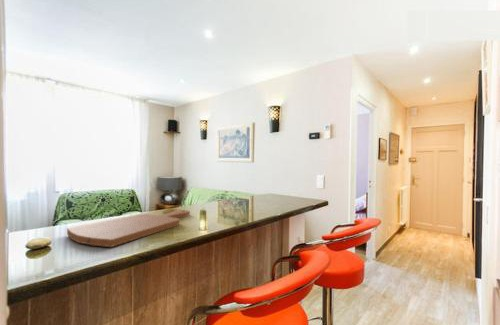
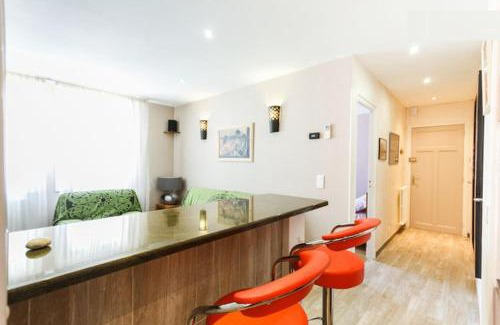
- cutting board (135, 225)
